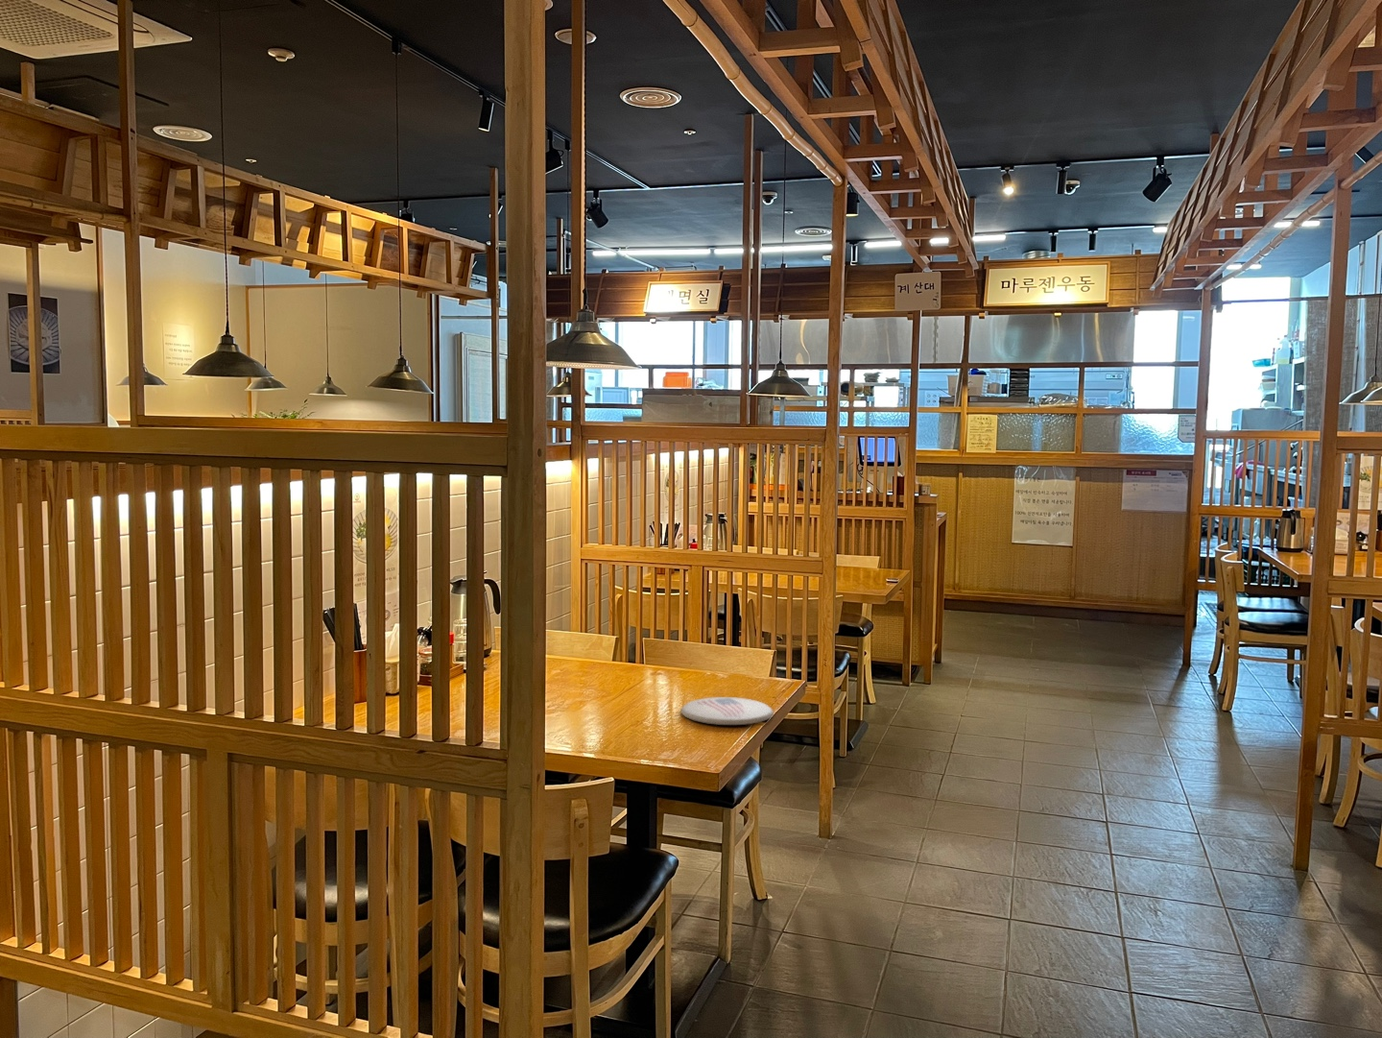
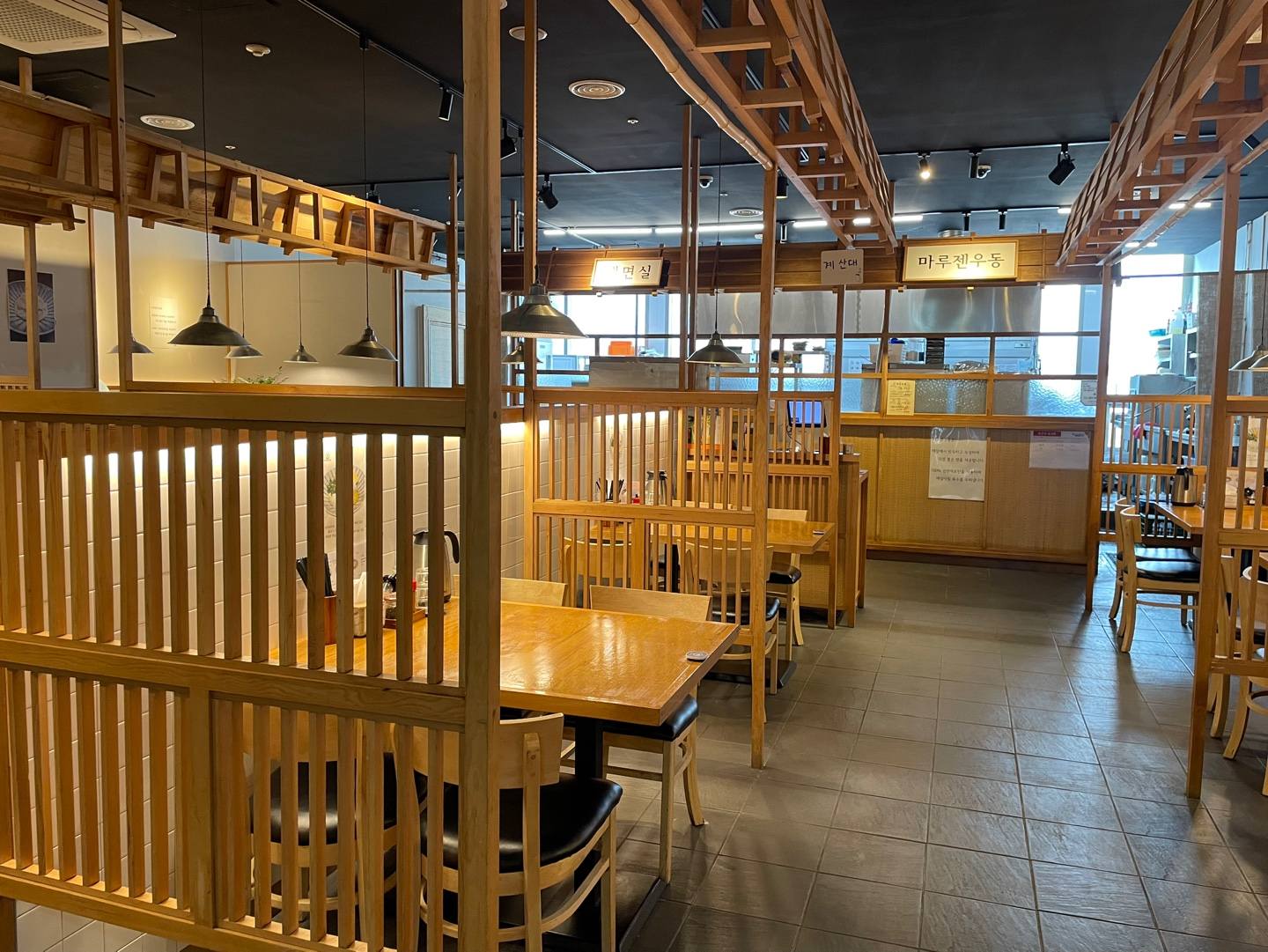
- plate (727, 709)
